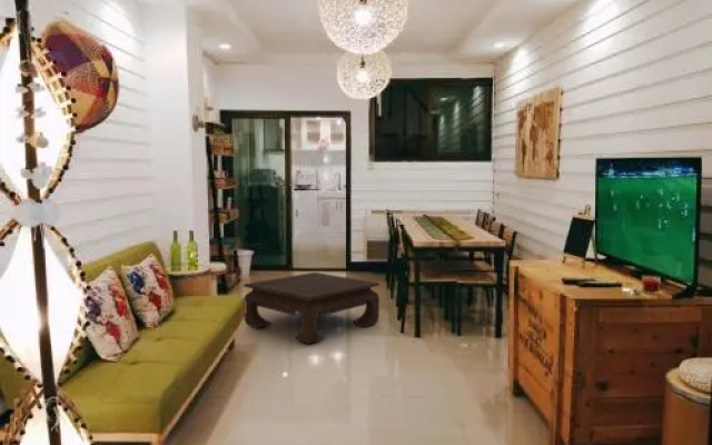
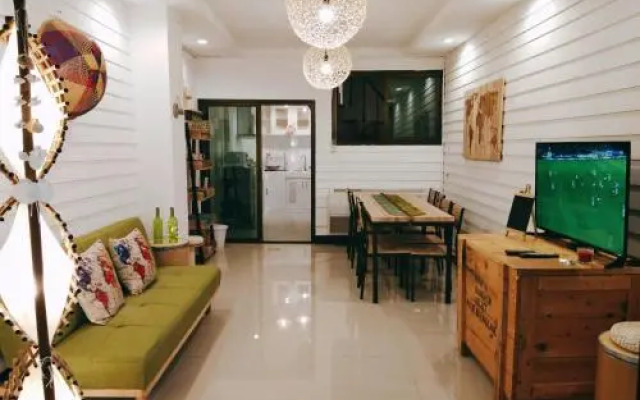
- coffee table (312, 304)
